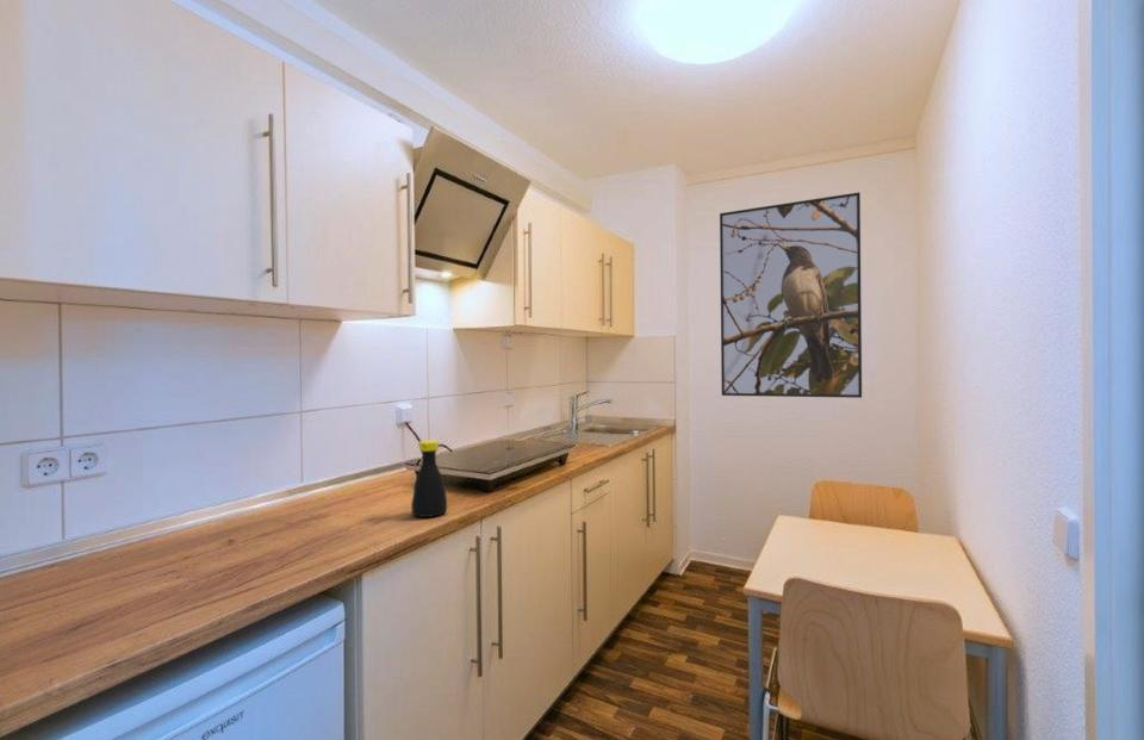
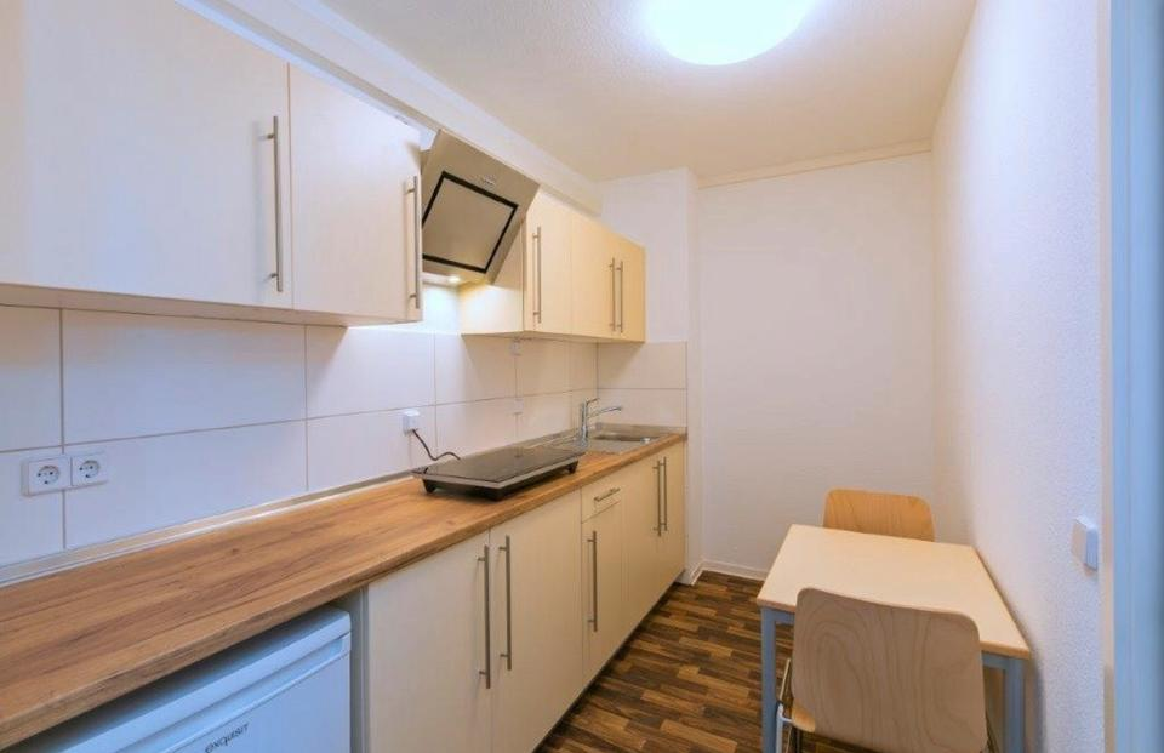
- bottle (429, 477)
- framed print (786, 299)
